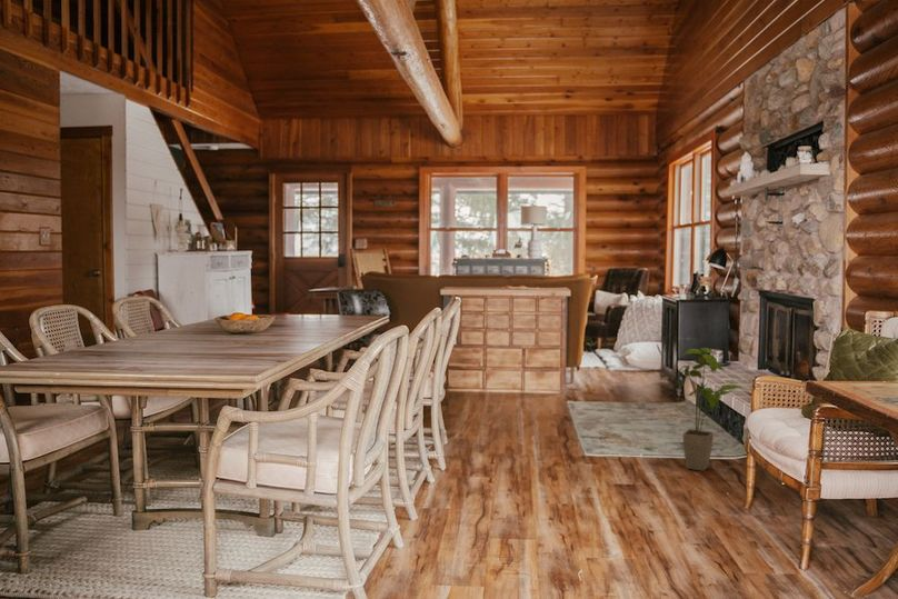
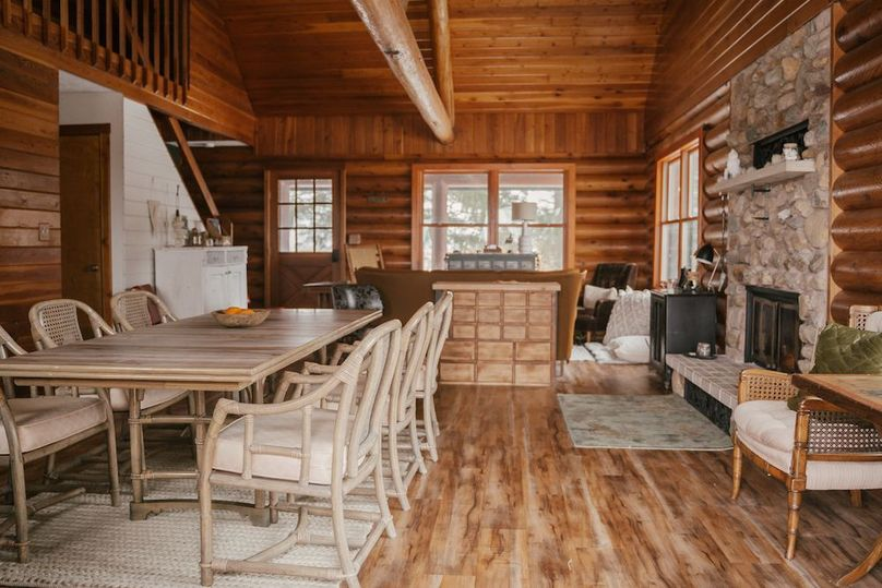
- house plant (707, 409)
